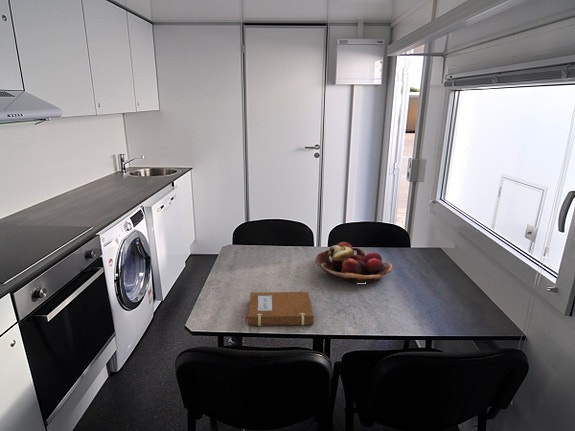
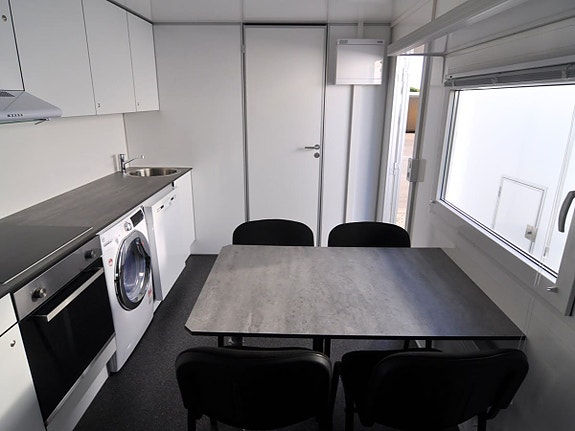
- fruit basket (351, 261)
- notebook (278, 308)
